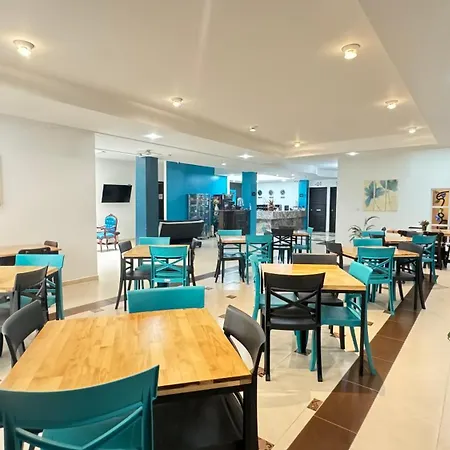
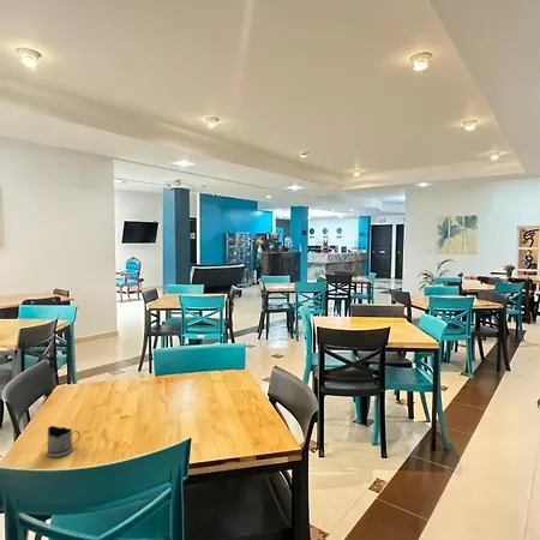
+ tea glass holder (64, 438)
